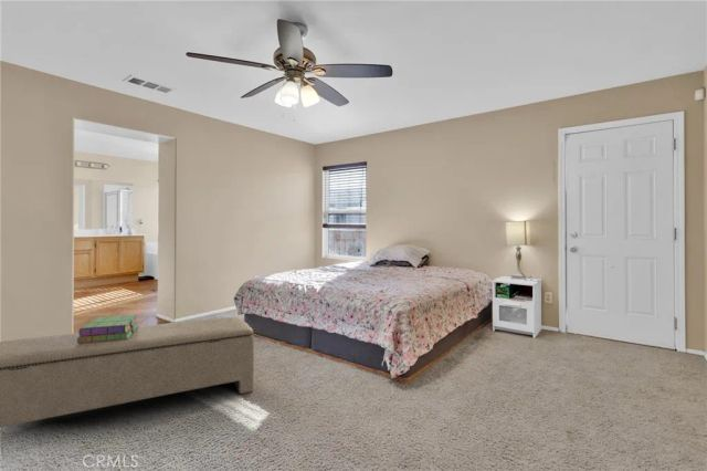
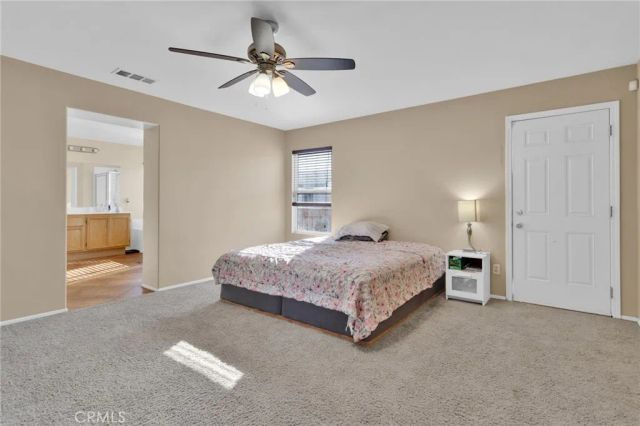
- bench (129, 368)
- stack of books (109, 327)
